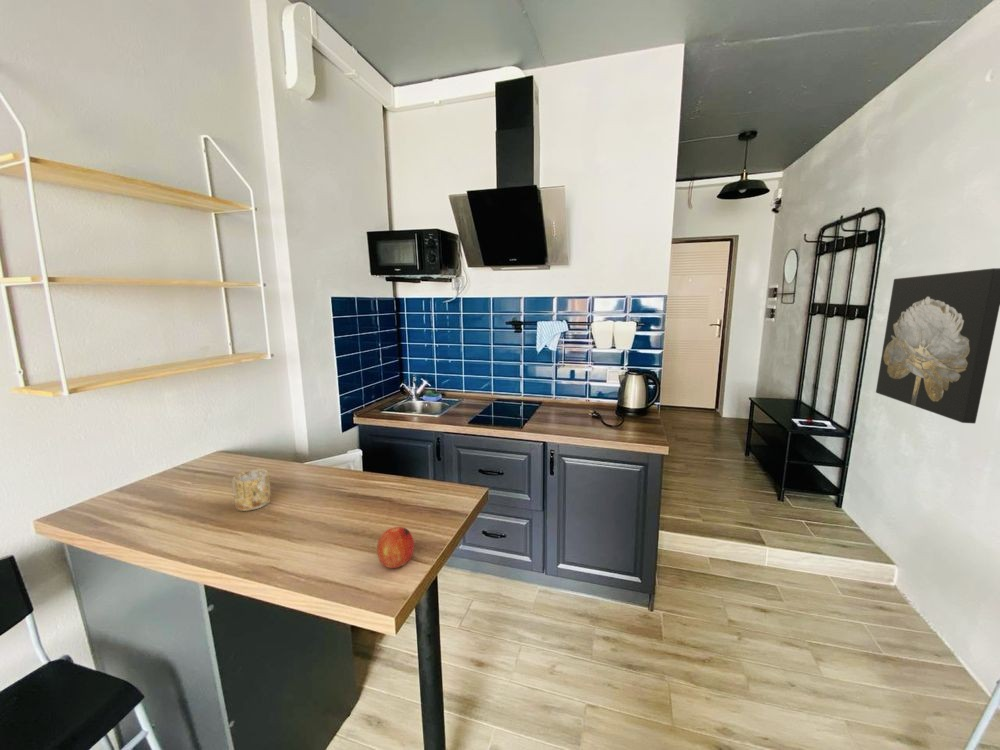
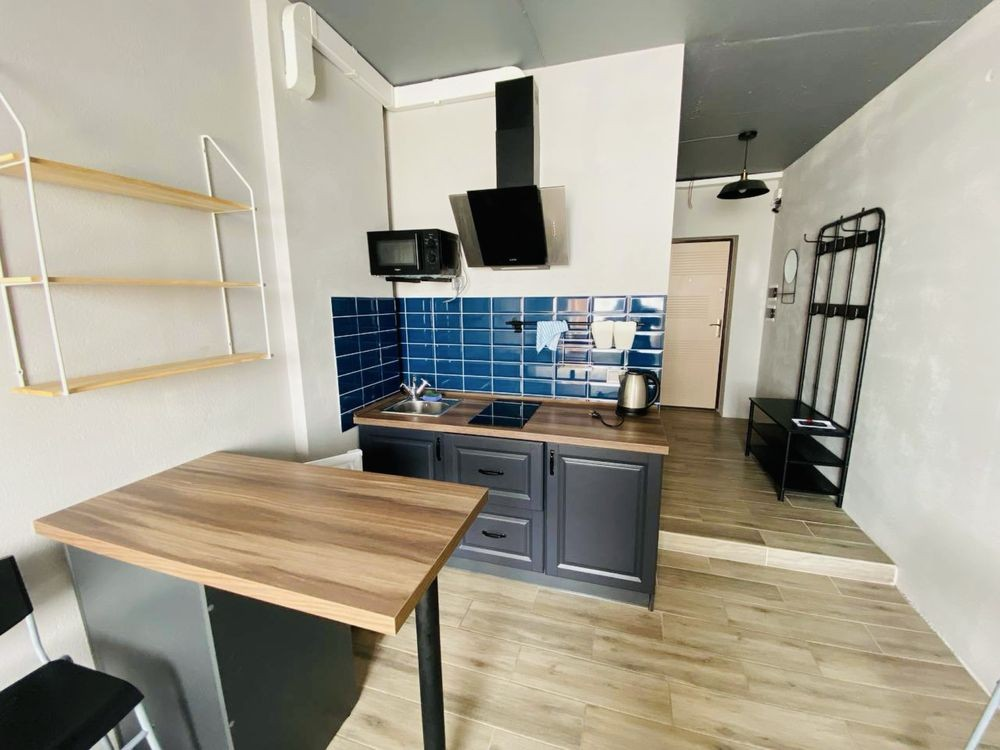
- wall art (929, 341)
- fruit (395, 545)
- mug (255, 490)
